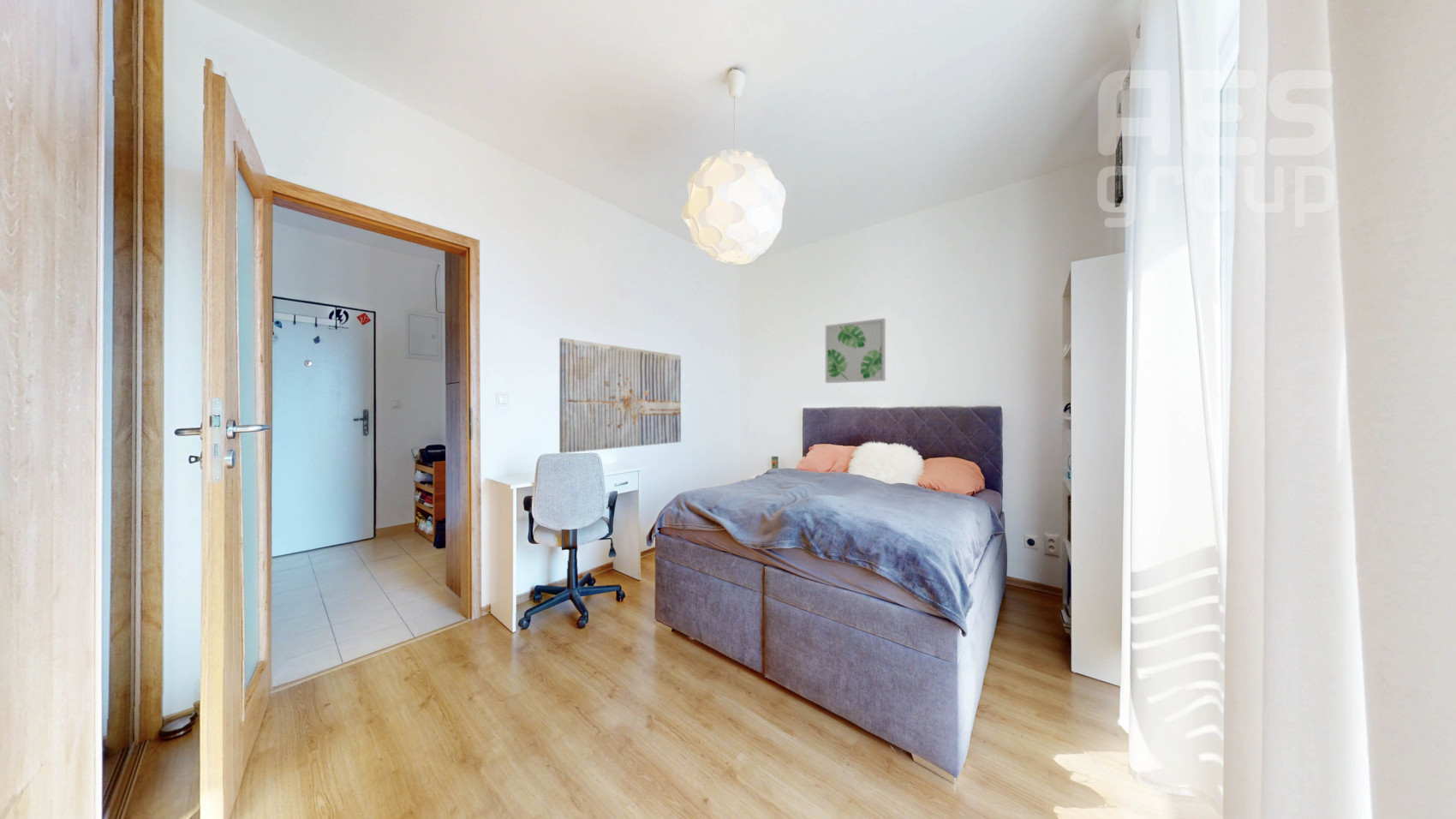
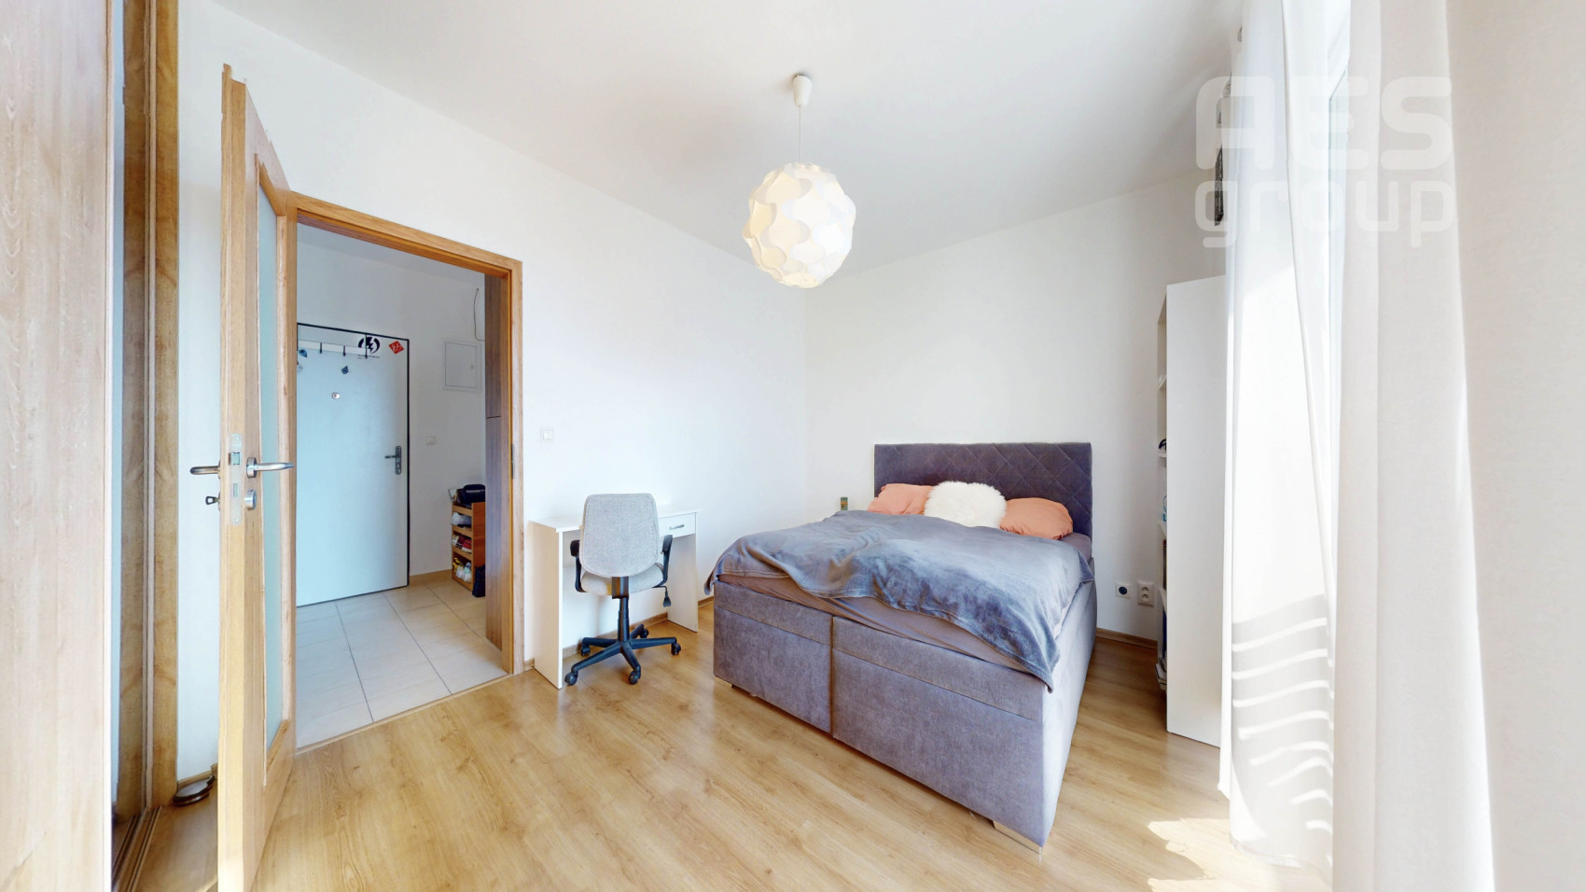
- wall art (854, 352)
- wall art (628, 397)
